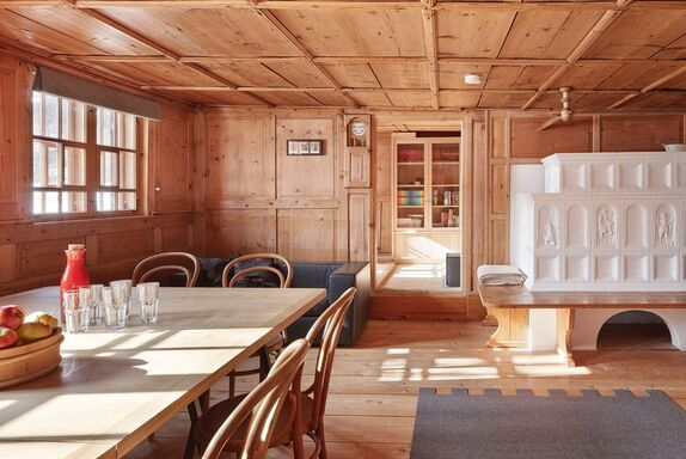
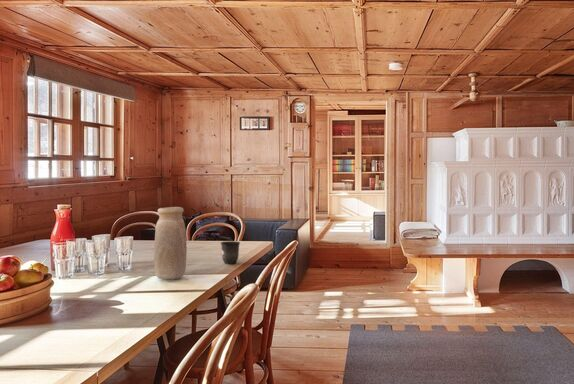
+ mug (229, 252)
+ vase (170, 242)
